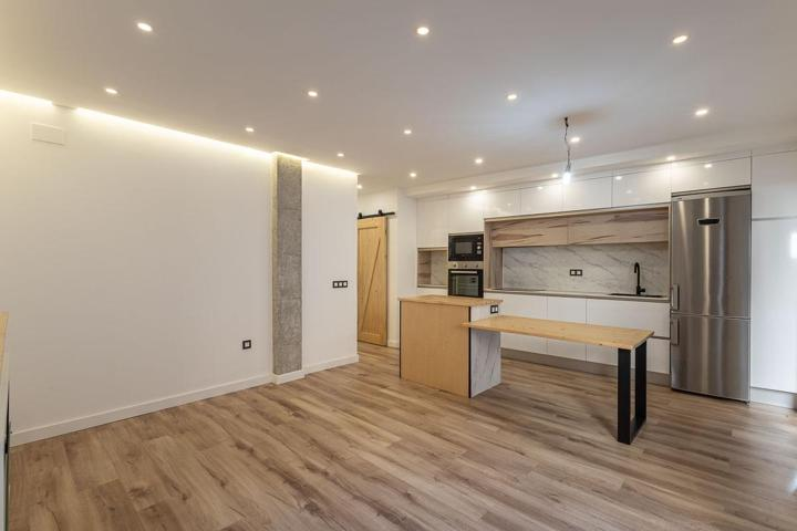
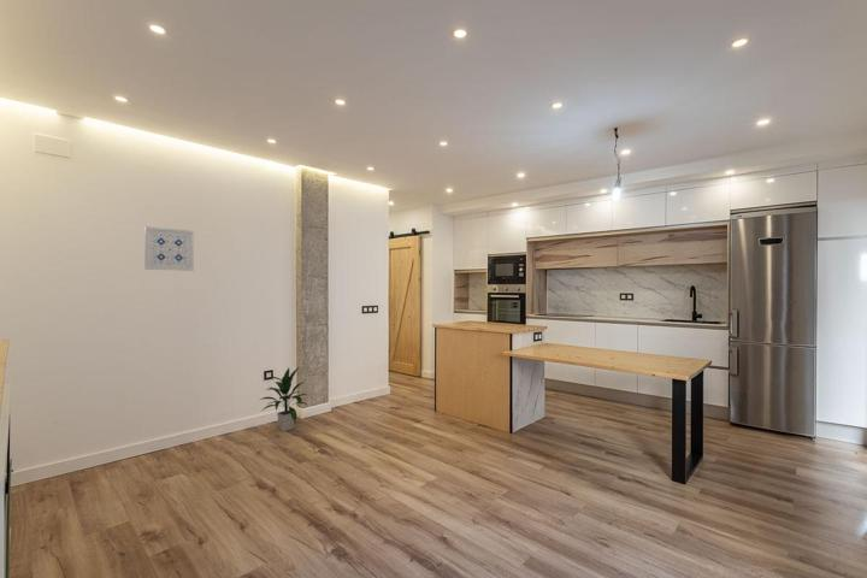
+ indoor plant (285, 399)
+ wall art (170, 249)
